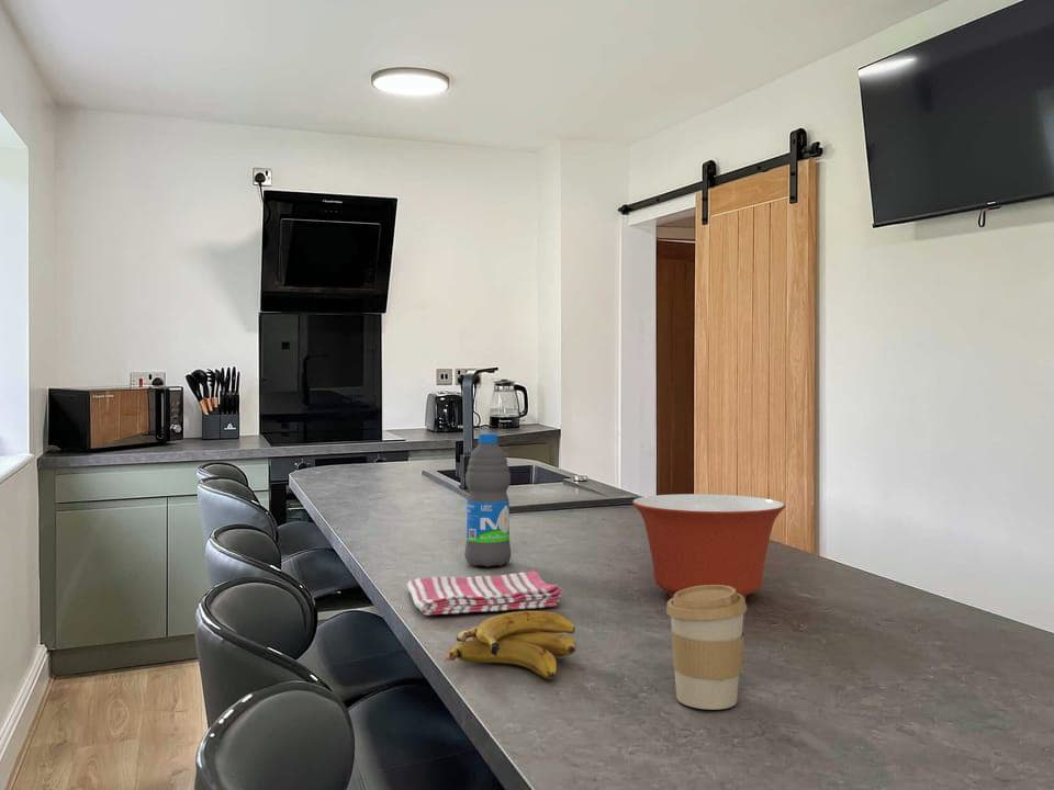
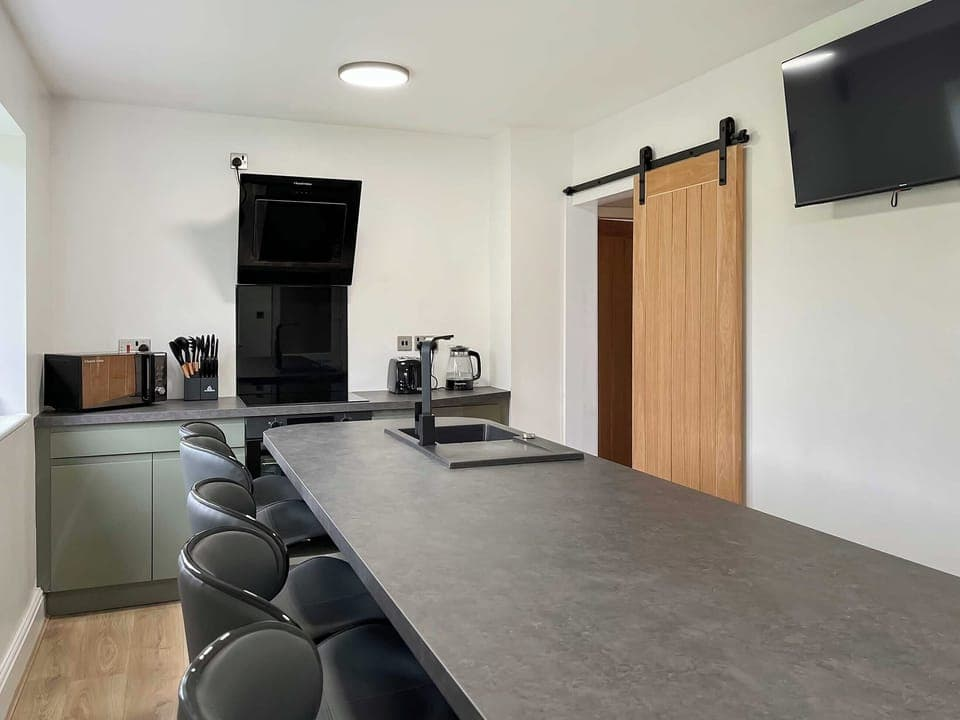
- mixing bowl (707, 549)
- water bottle (487, 498)
- banana (515, 643)
- dish towel (481, 588)
- coffee cup (706, 643)
